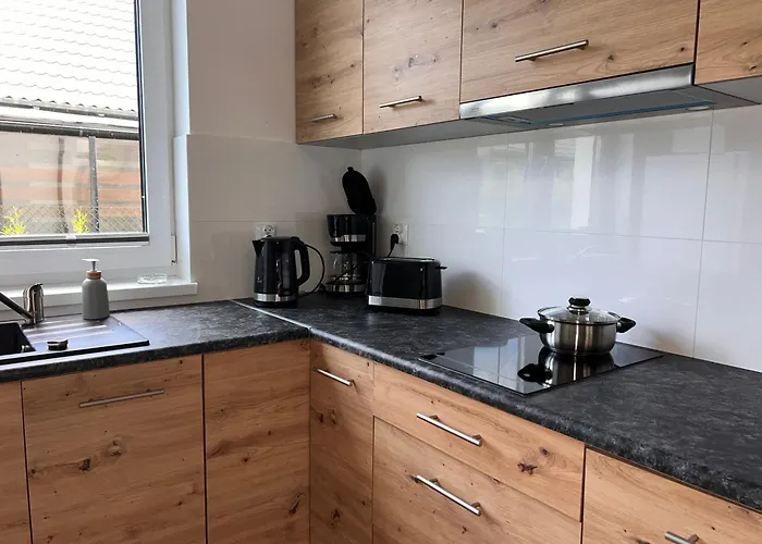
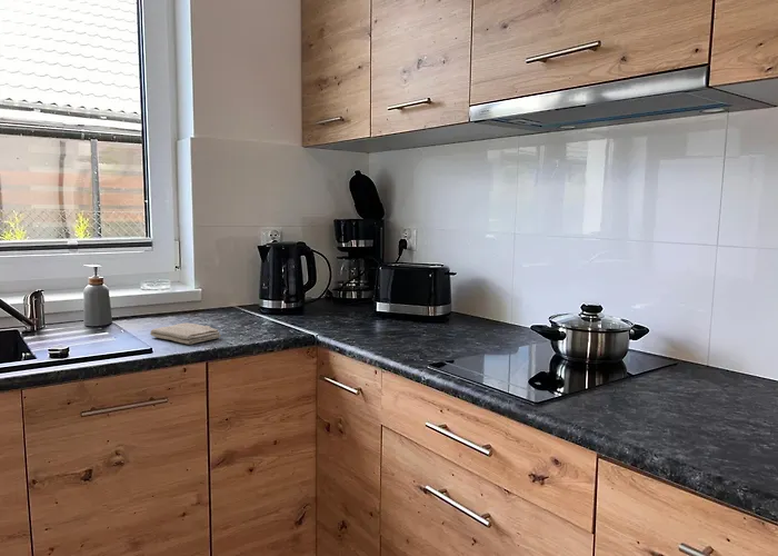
+ washcloth (186, 331)
